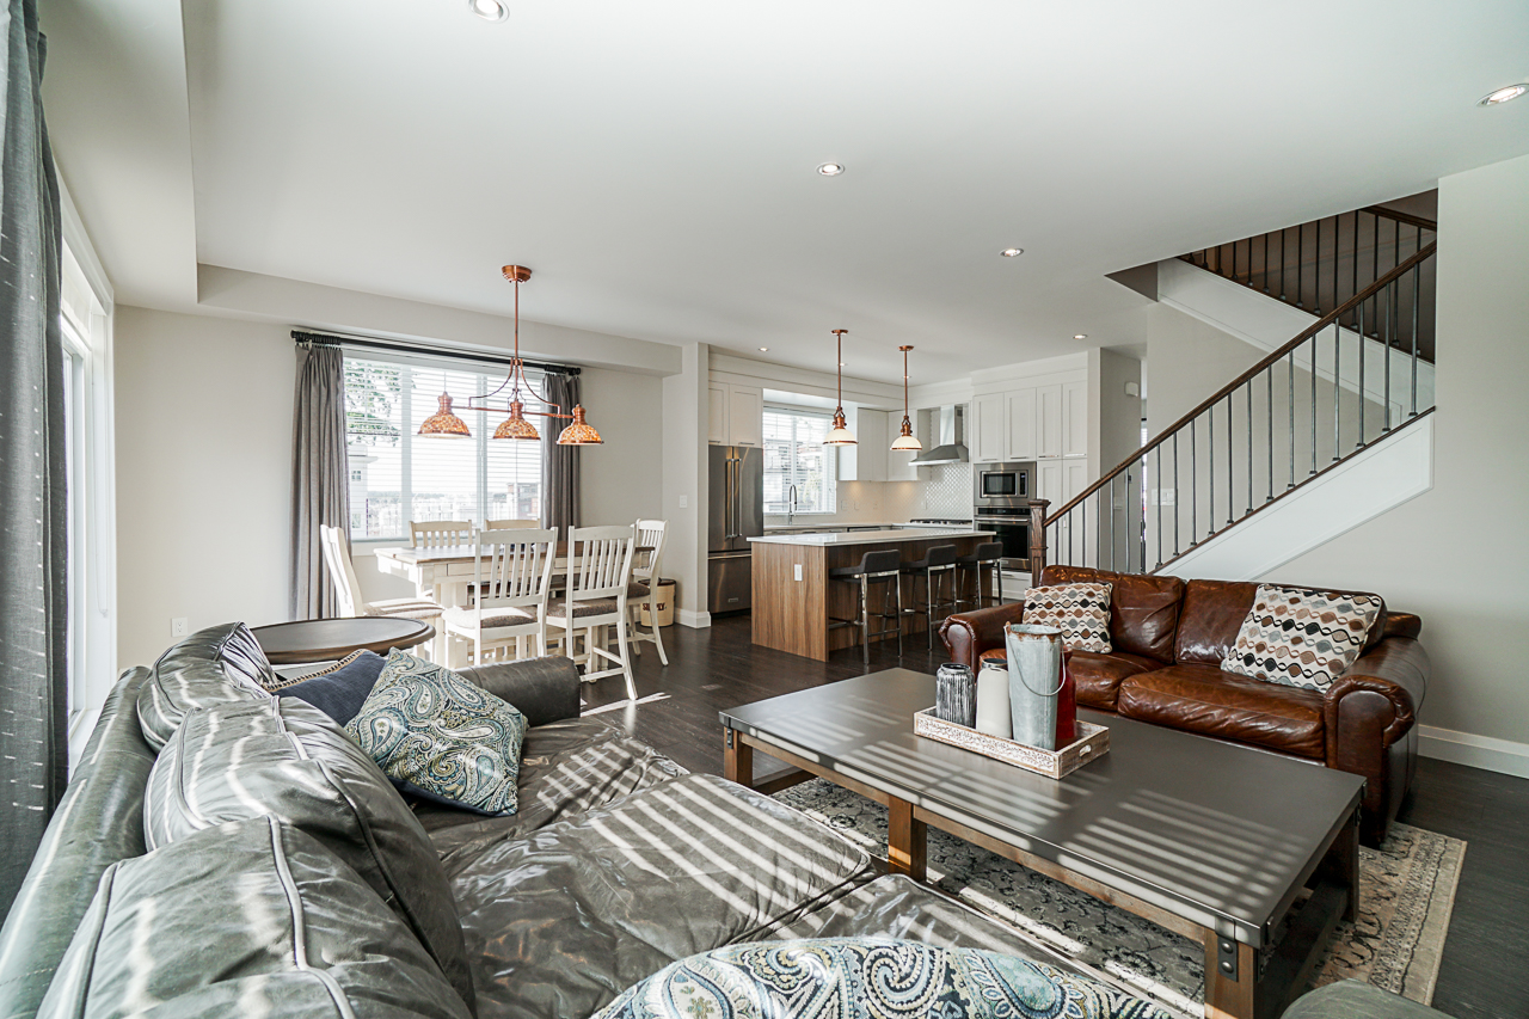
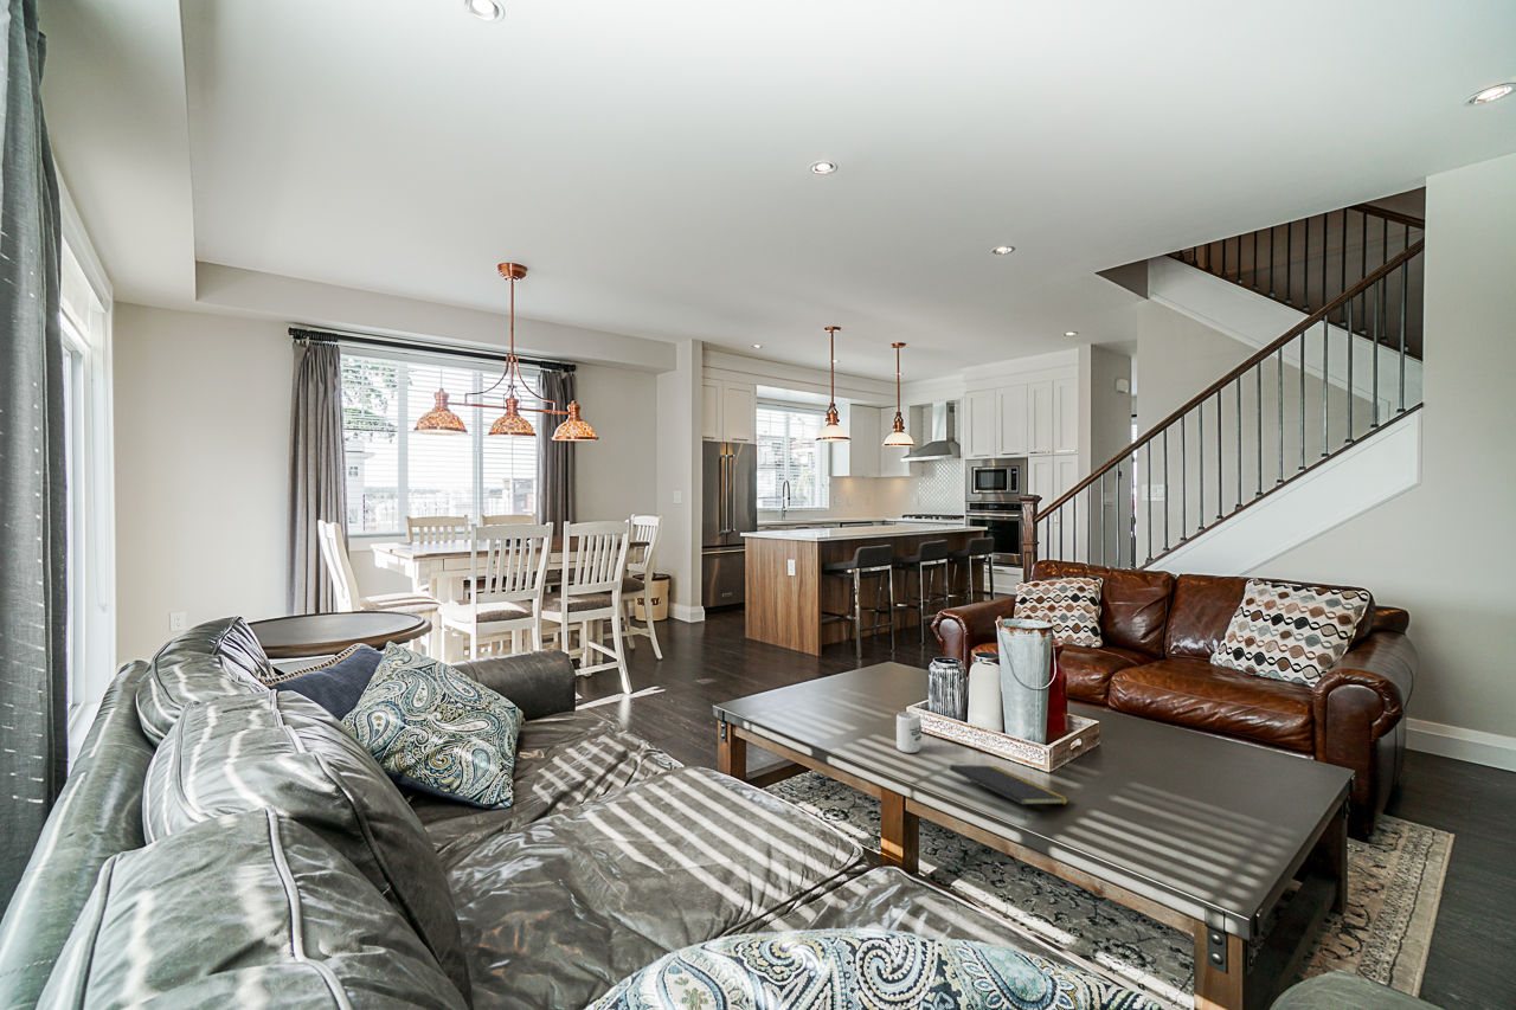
+ notepad (1007, 783)
+ cup (908, 732)
